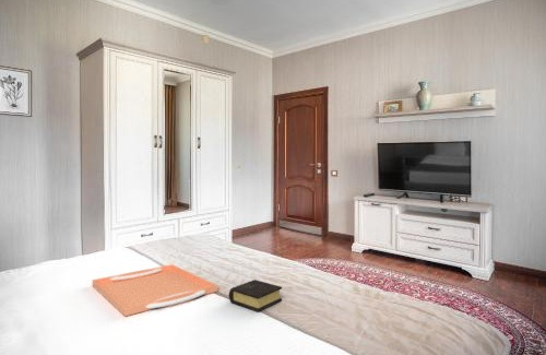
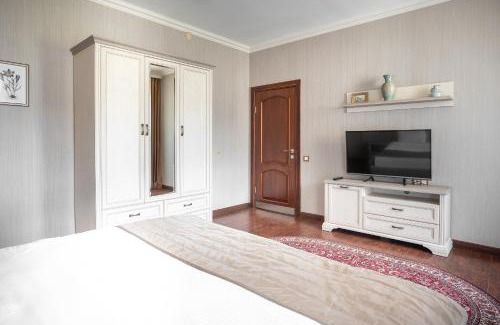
- serving tray (153, 285)
- book (254, 294)
